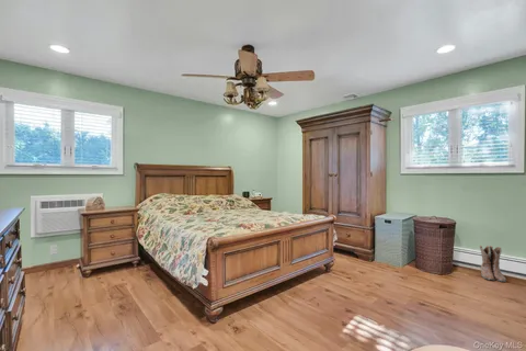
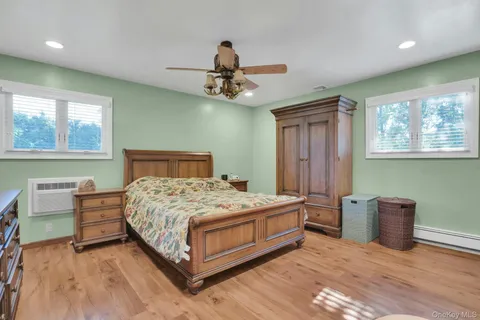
- boots (492, 261)
